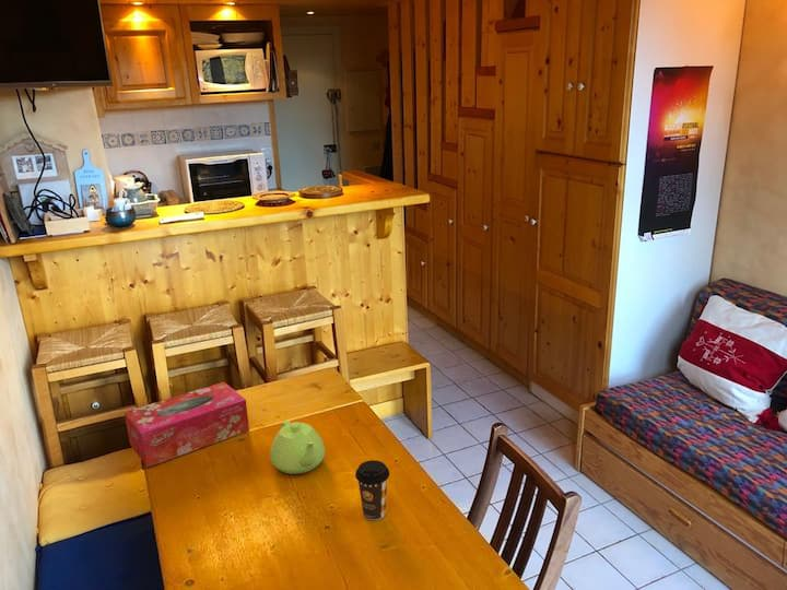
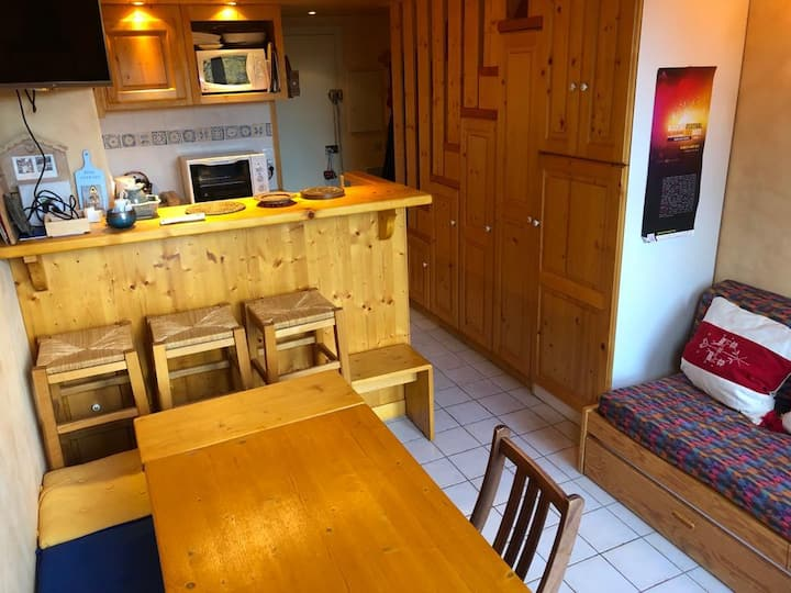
- tissue box (188, 421)
- teapot (297, 445)
- coffee cup (373, 491)
